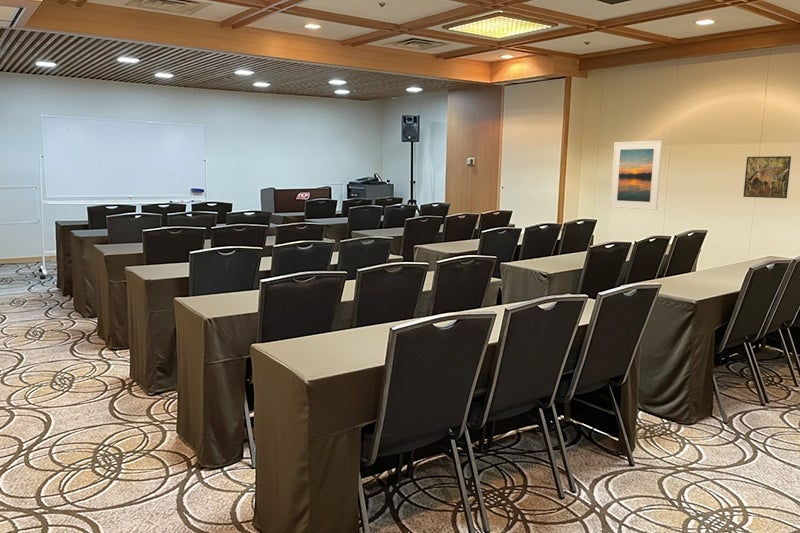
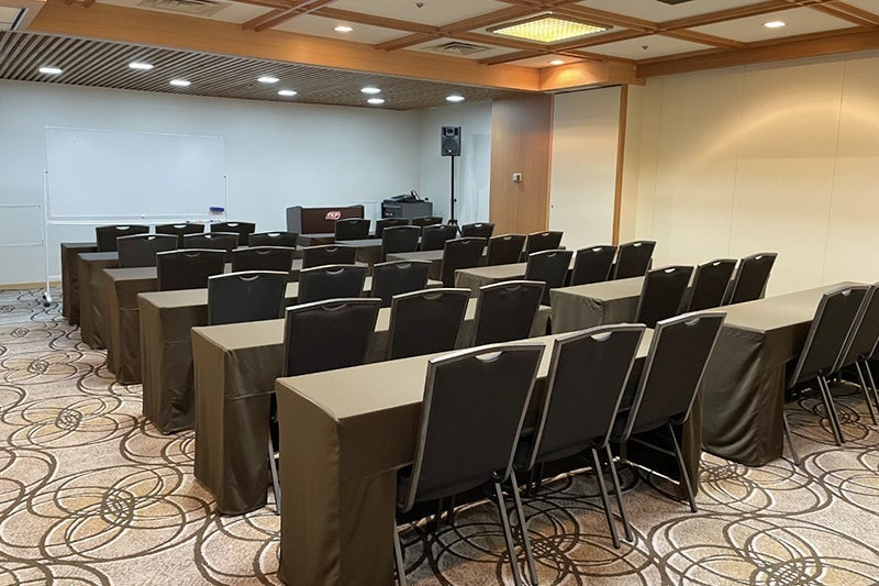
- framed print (766, 177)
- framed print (635, 175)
